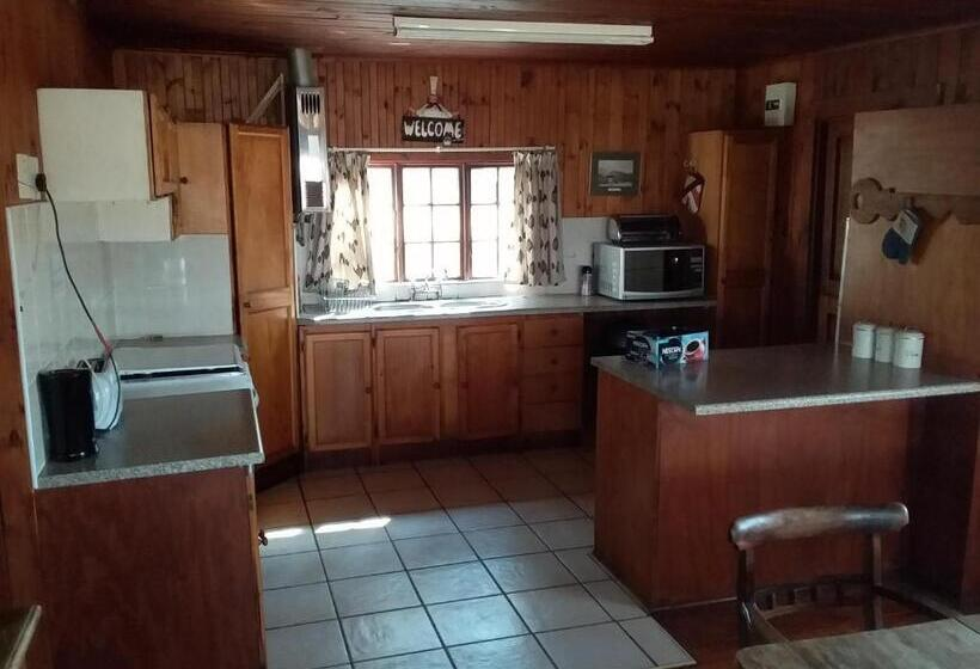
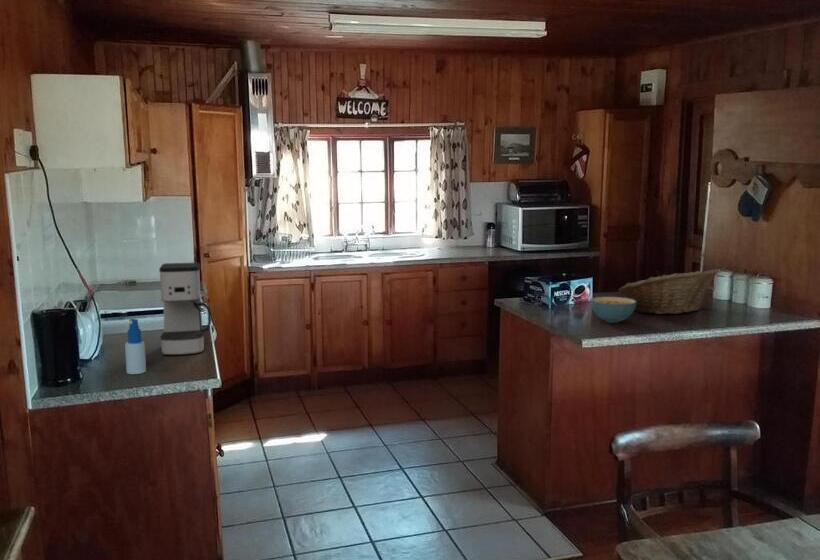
+ fruit basket (668, 288)
+ spray bottle (134, 345)
+ cereal bowl (612, 311)
+ coffee maker (185, 307)
